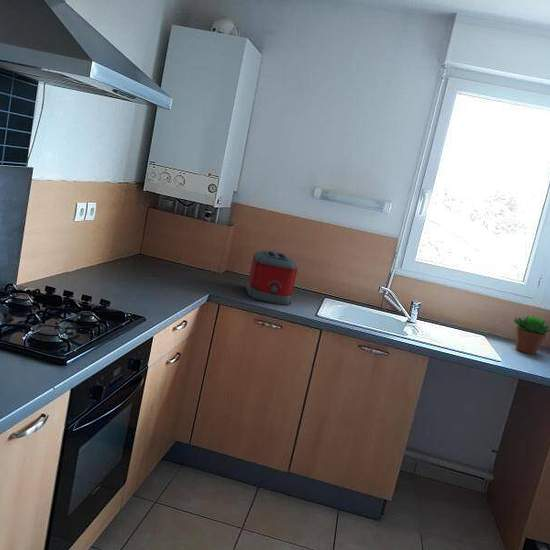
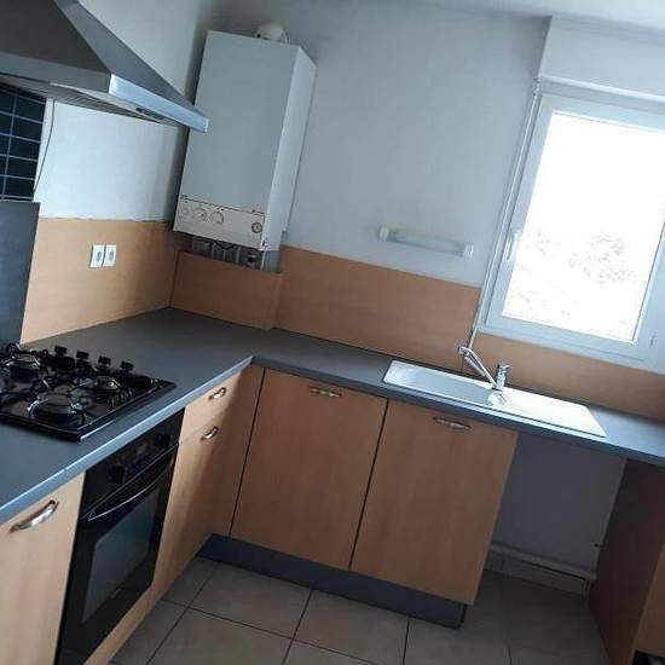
- toaster (271, 274)
- succulent plant (529, 333)
